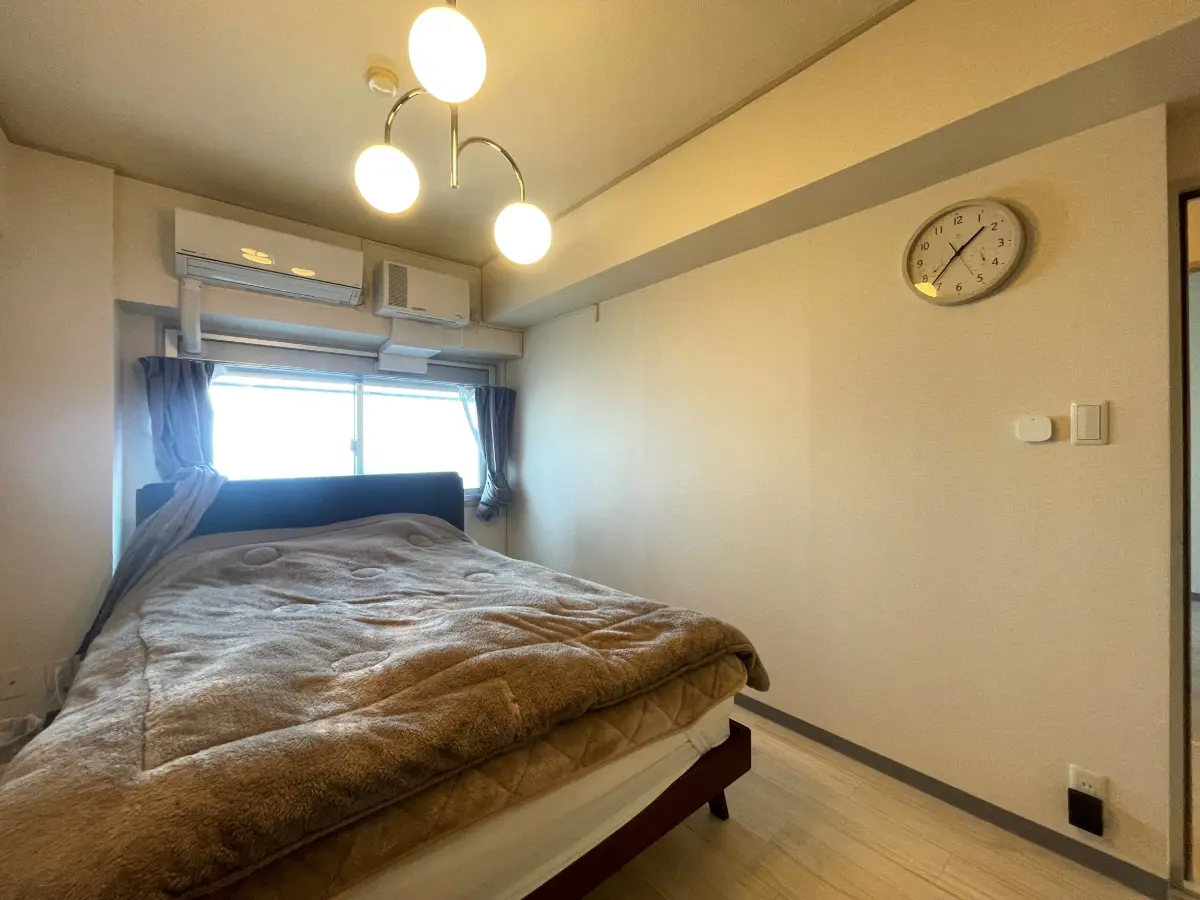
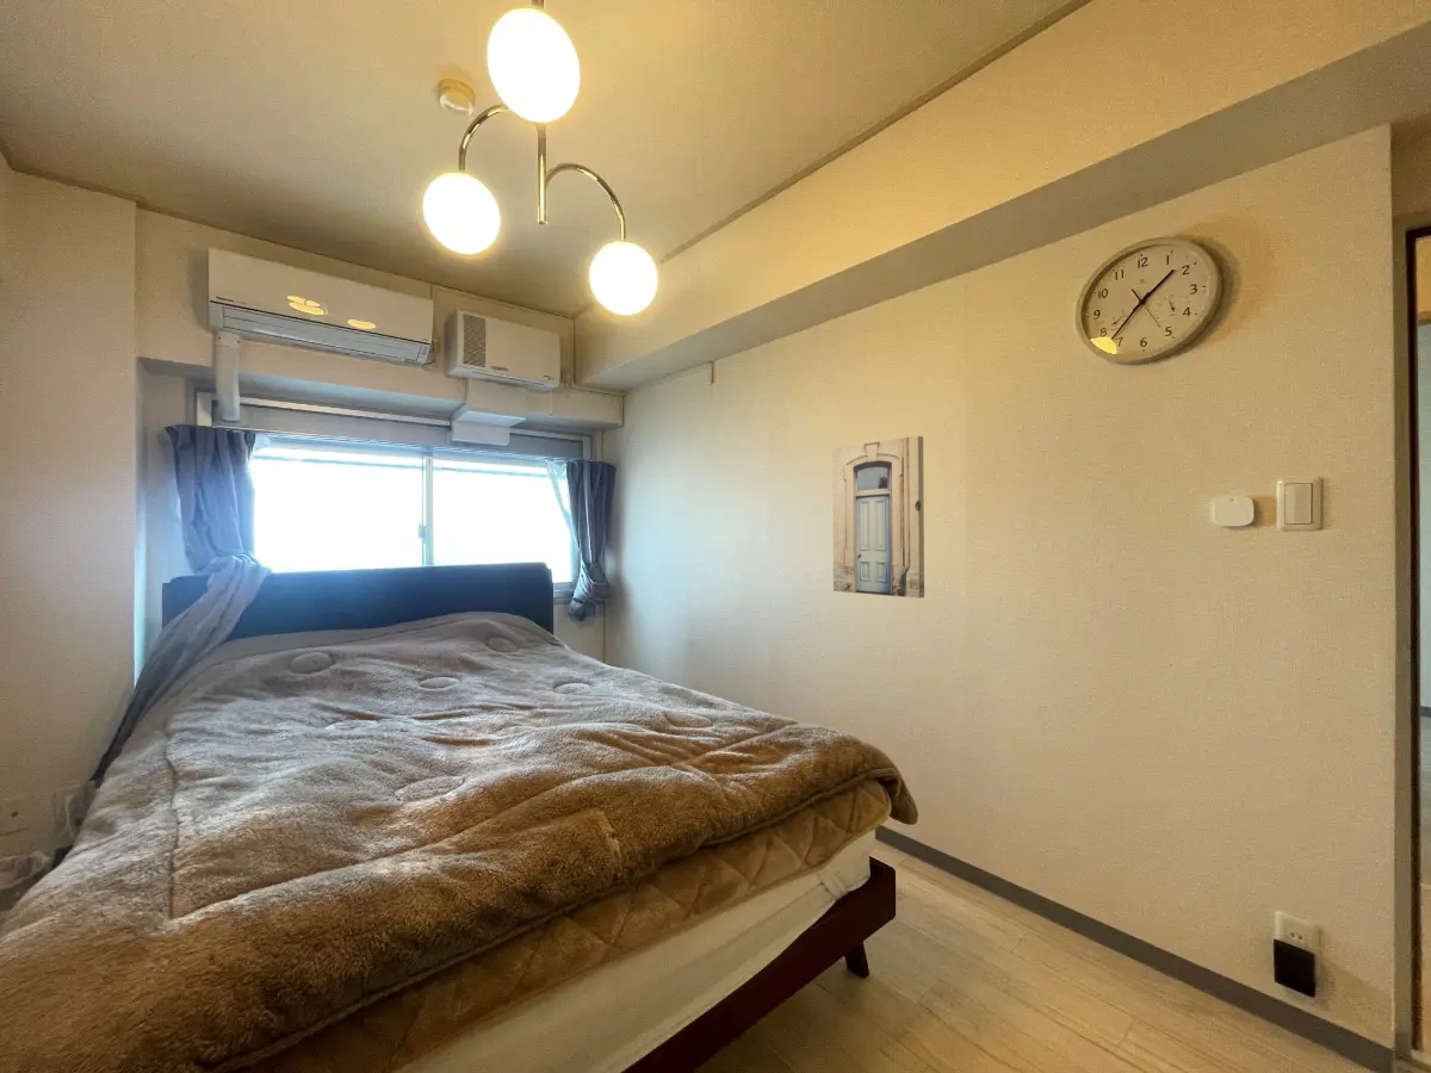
+ wall art (875, 519)
